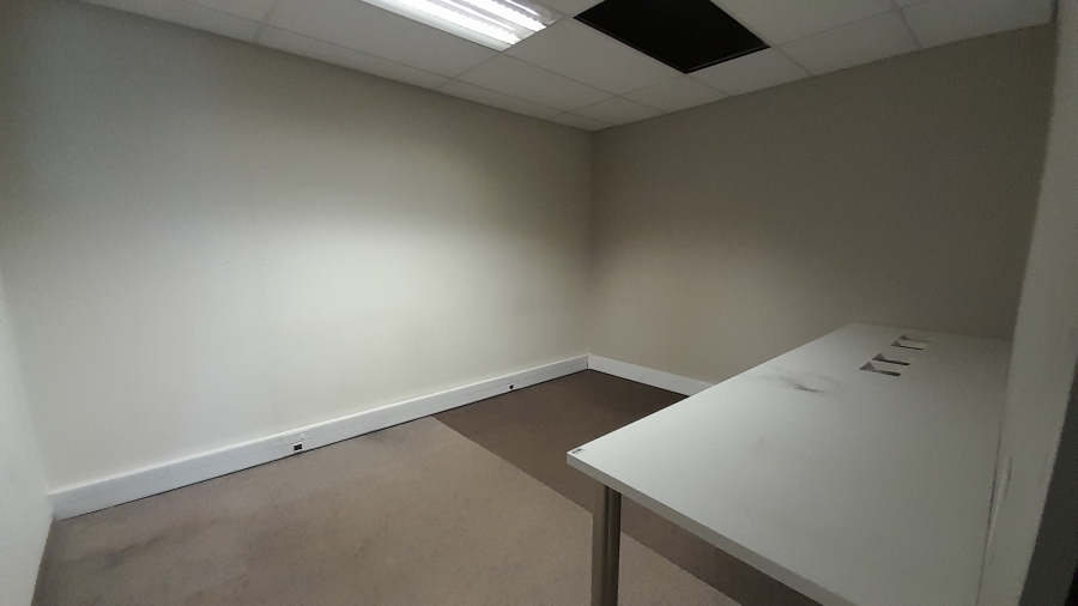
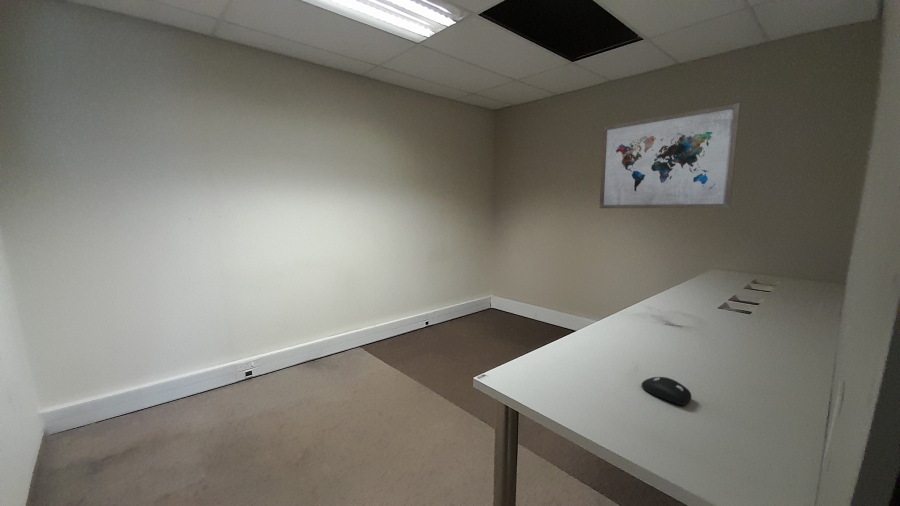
+ computer mouse (665, 387)
+ wall art (660, 163)
